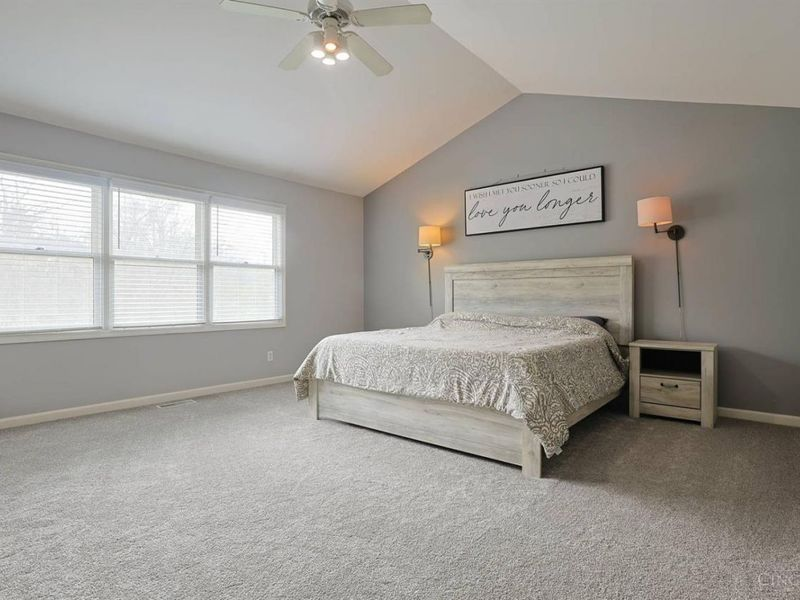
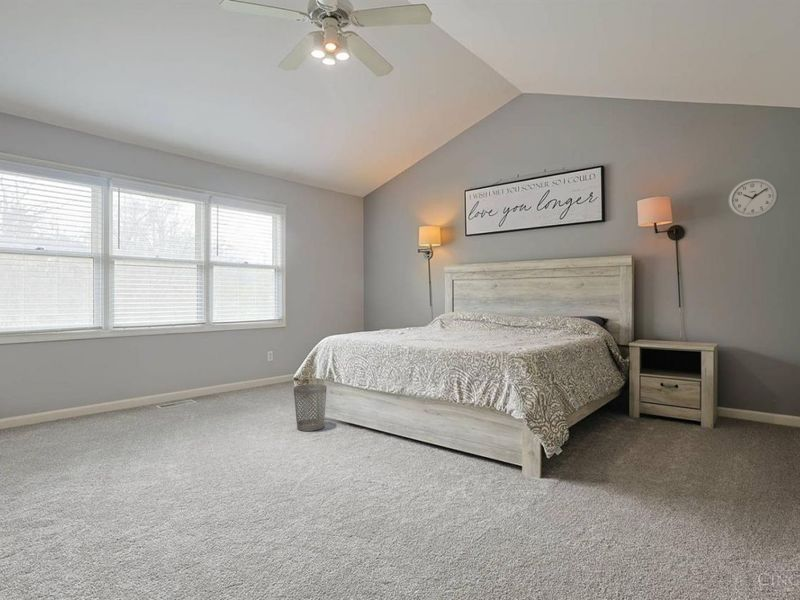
+ wastebasket (310, 407)
+ wall clock (752, 198)
